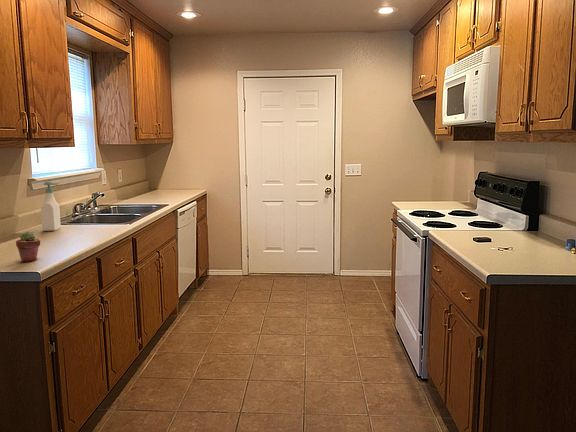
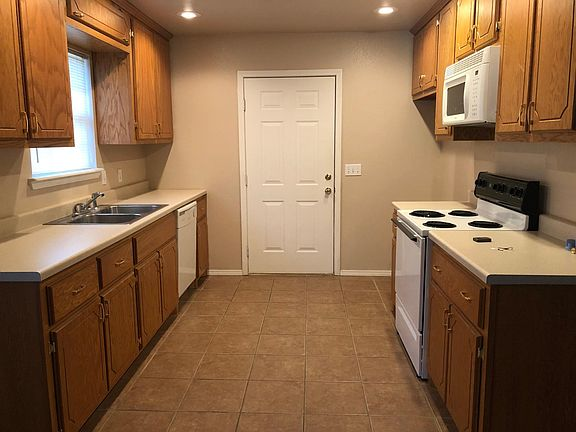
- soap bottle (51, 205)
- potted succulent (28, 245)
